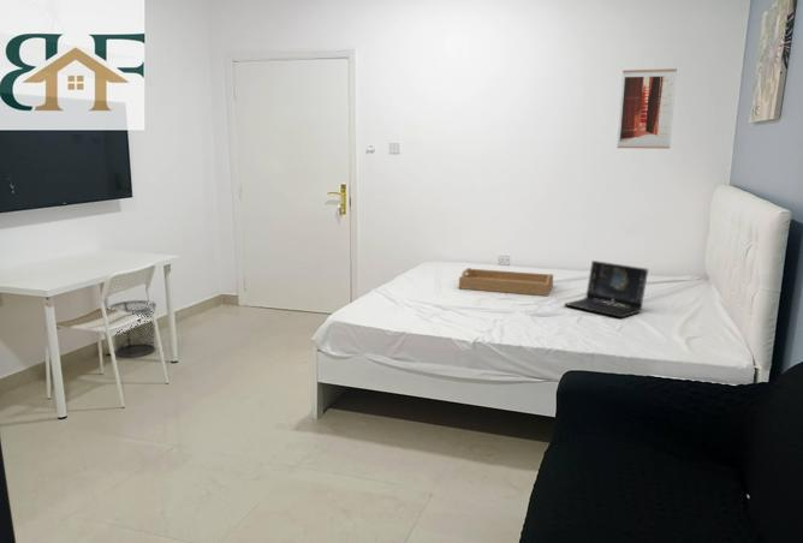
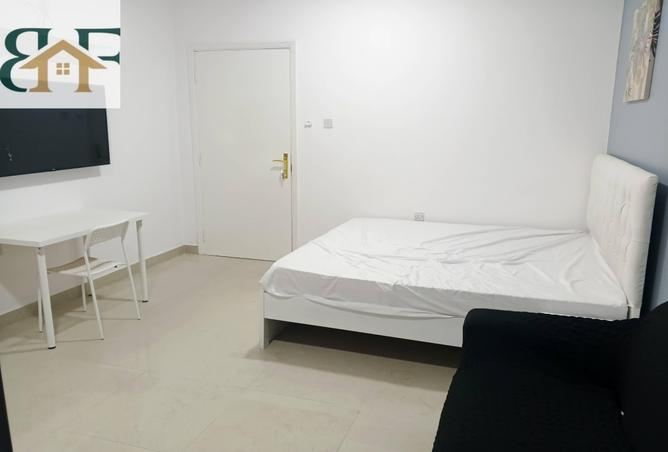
- serving tray (506, 279)
- waste bin (132, 328)
- wall art (646, 109)
- laptop computer (605, 287)
